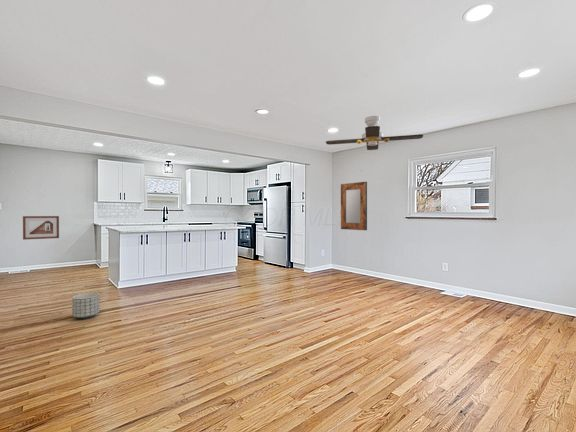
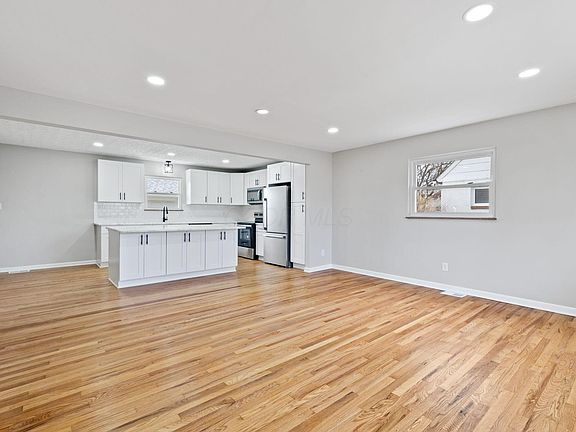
- ceiling fan (372, 131)
- picture frame (41, 227)
- planter (86, 306)
- home mirror (353, 206)
